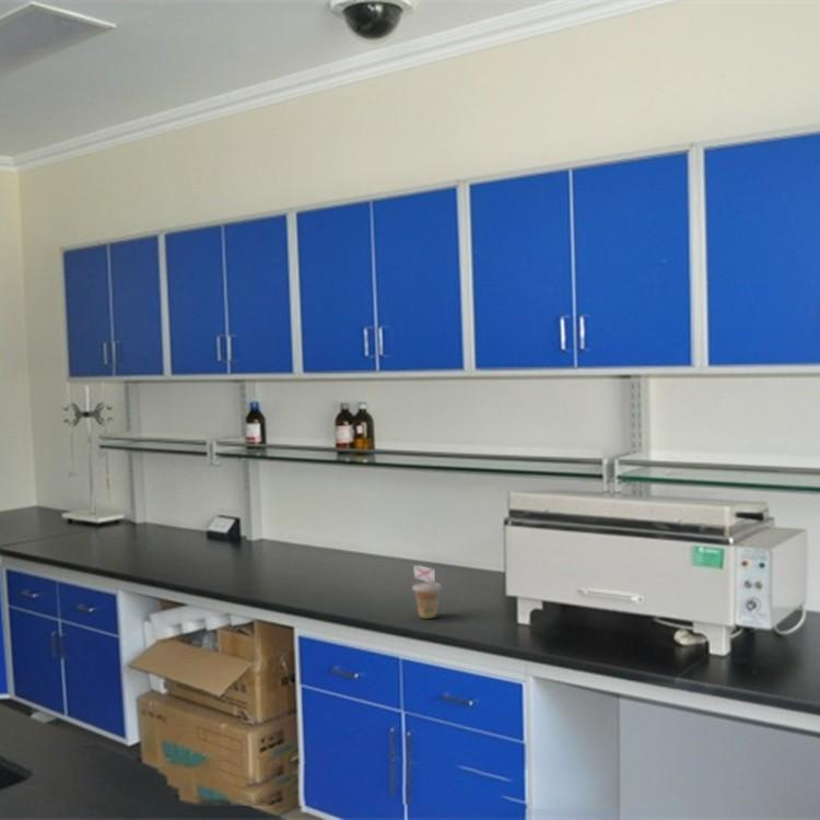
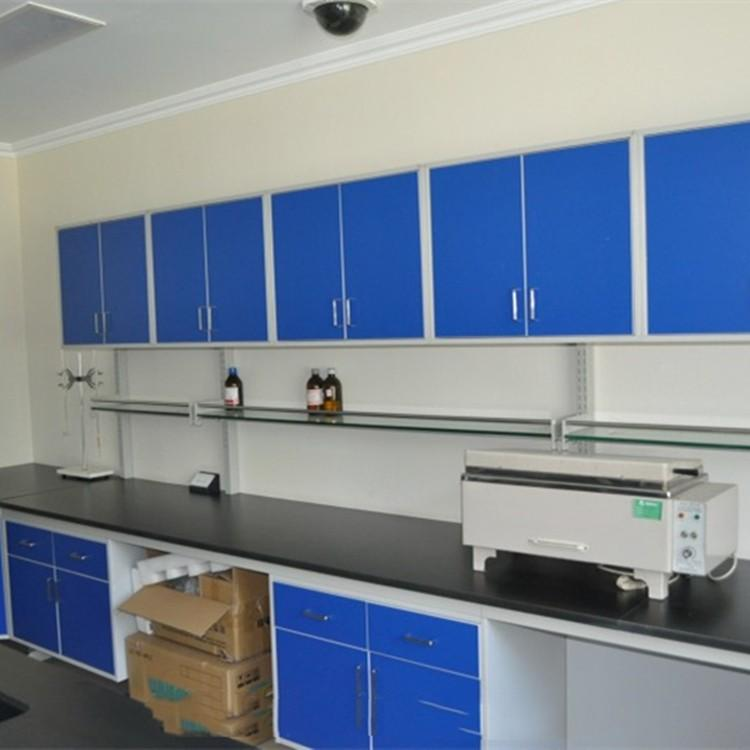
- beverage cup (426, 590)
